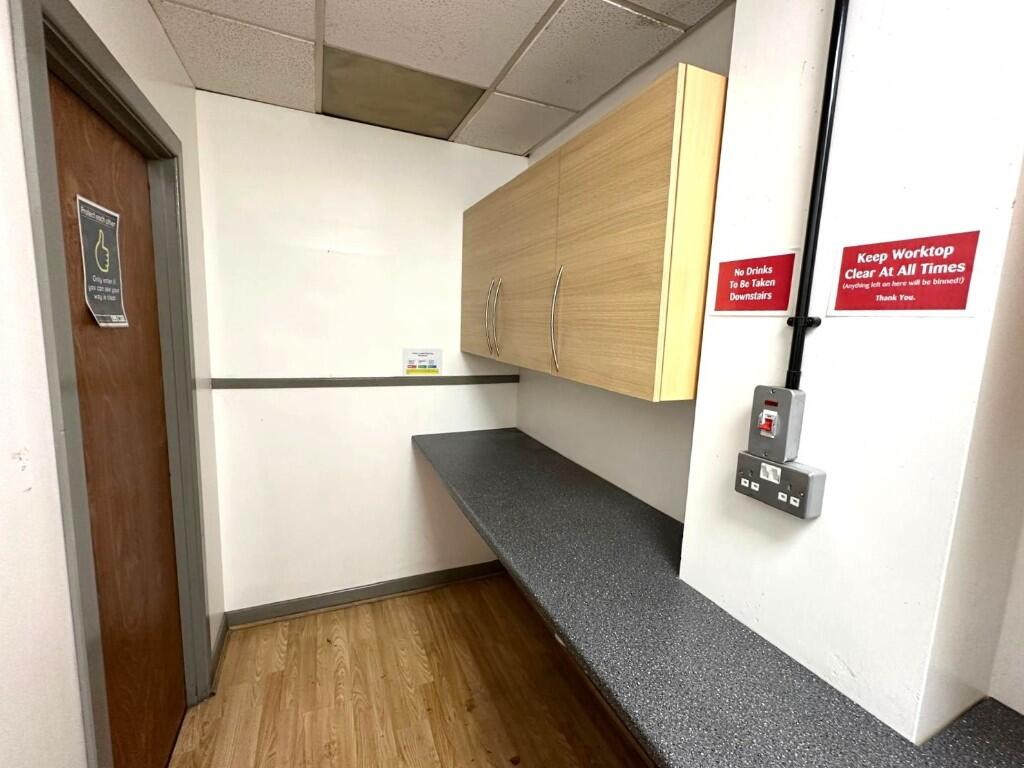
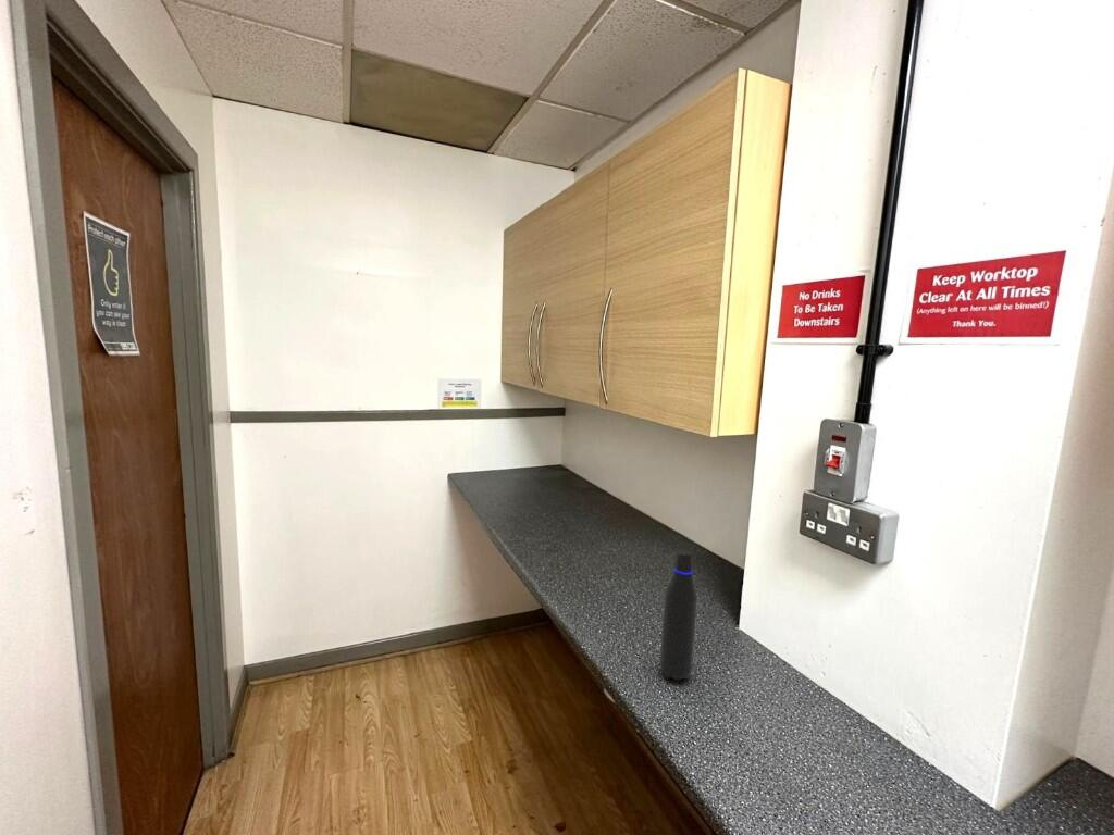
+ water bottle (679, 615)
